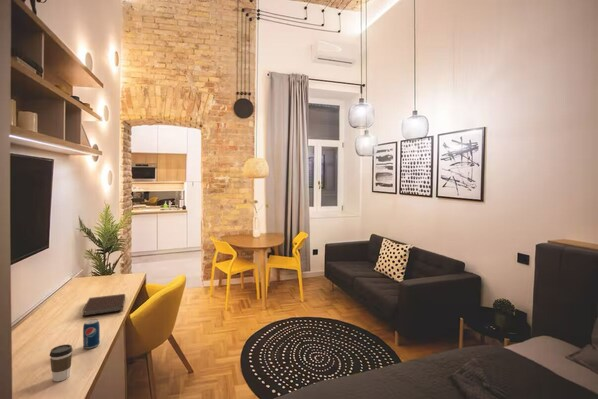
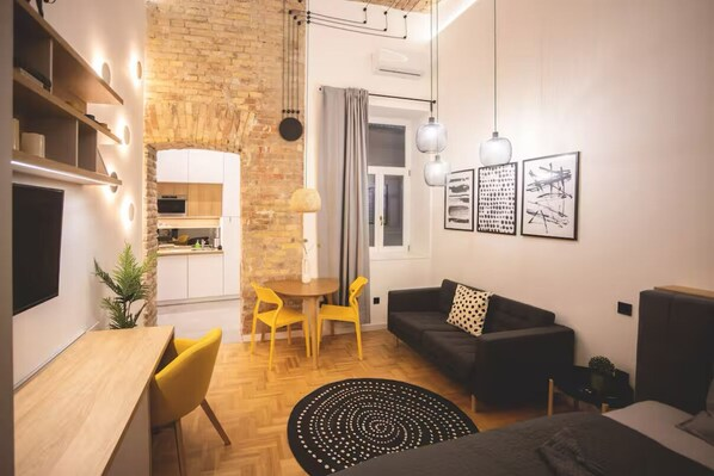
- beverage can (91, 333)
- notebook (105, 304)
- coffee cup (61, 362)
